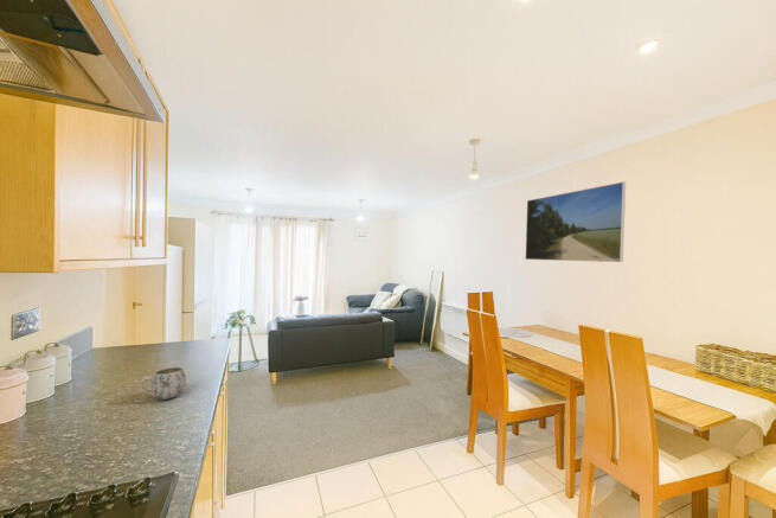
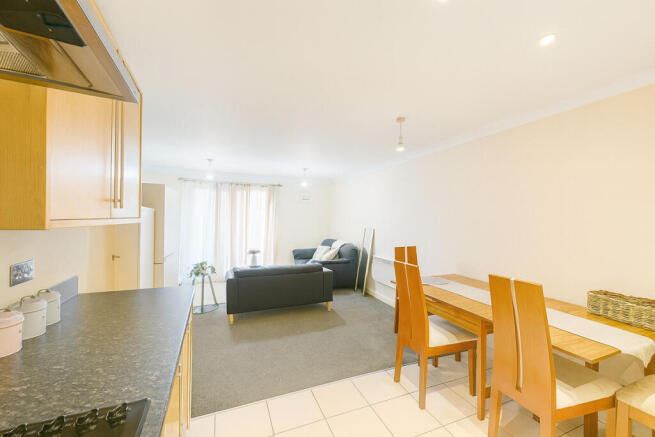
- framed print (567, 226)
- mug (162, 384)
